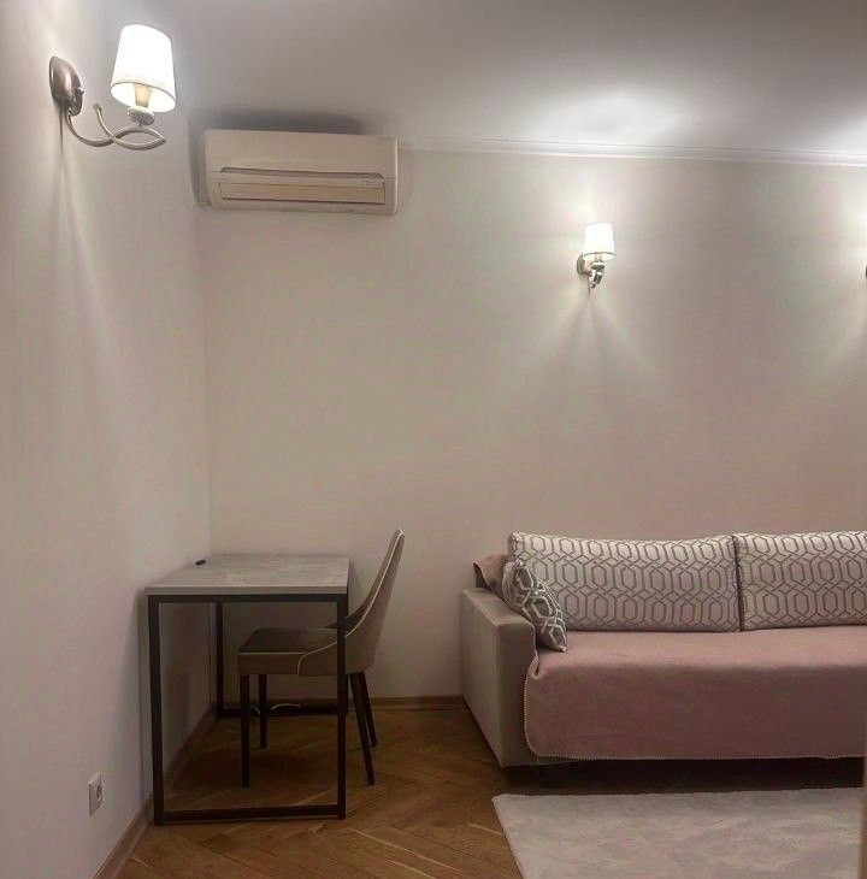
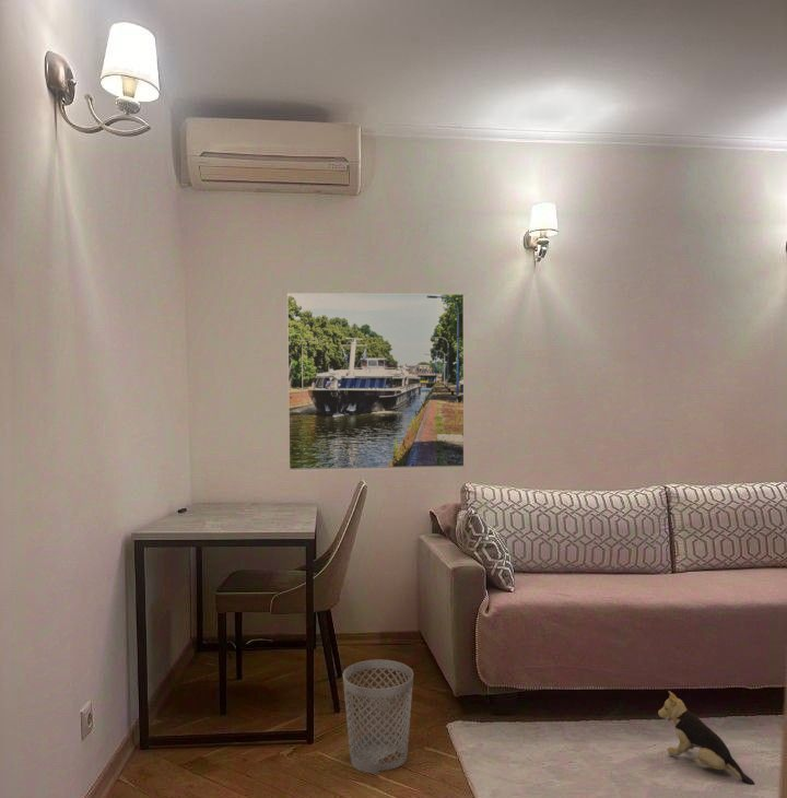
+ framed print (376, 382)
+ plush toy (705, 734)
+ wastebasket (377, 716)
